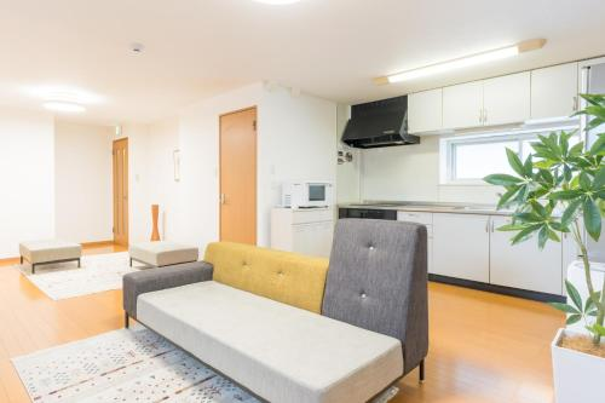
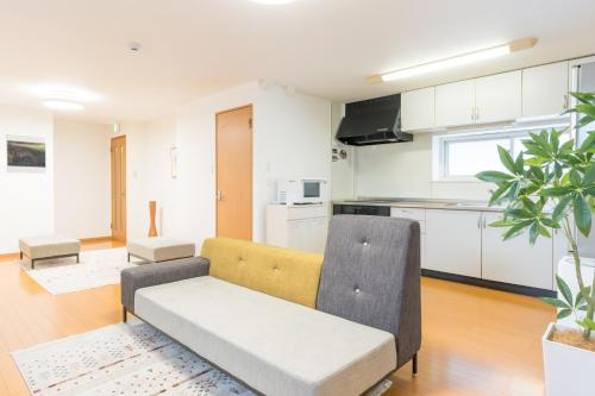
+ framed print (26, 153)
